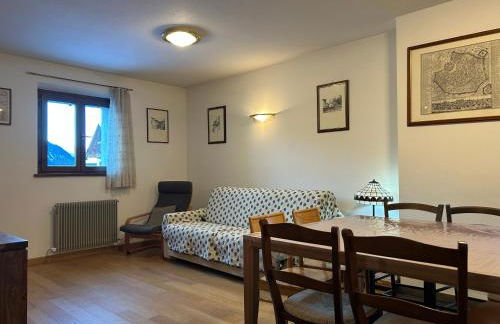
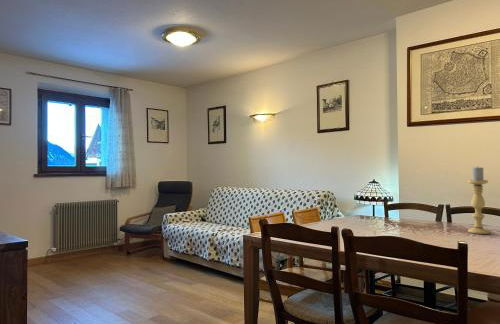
+ candle holder (478, 199)
